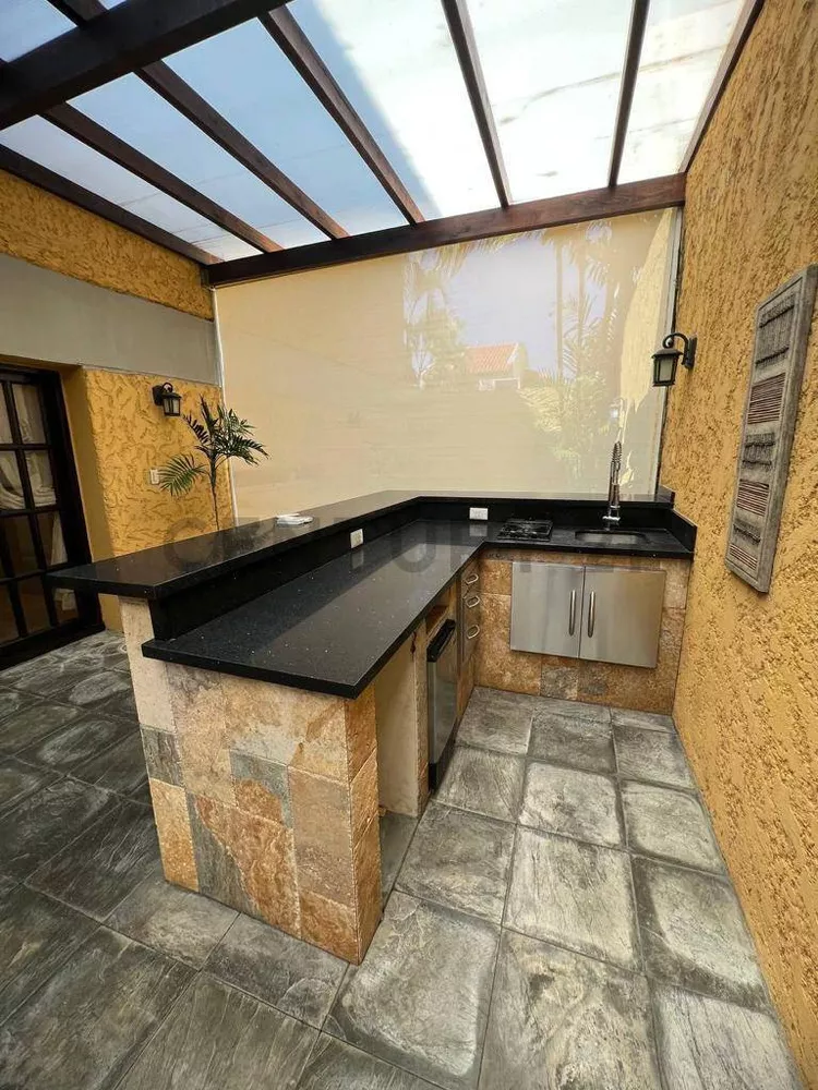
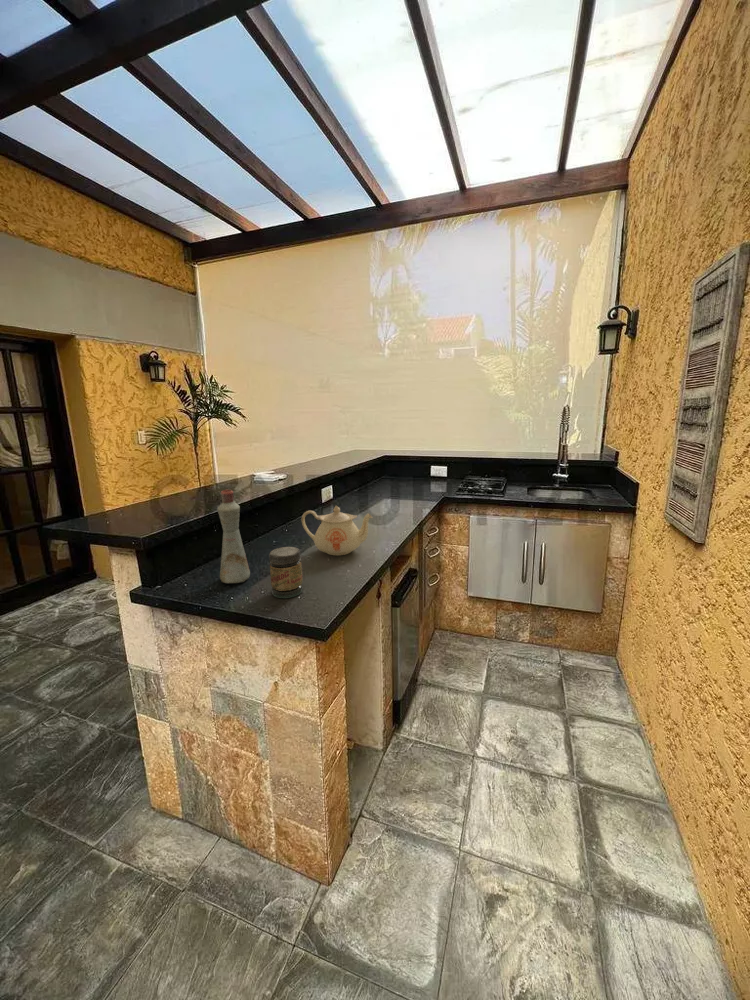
+ bottle (230, 535)
+ teapot (337, 528)
+ jar (285, 571)
